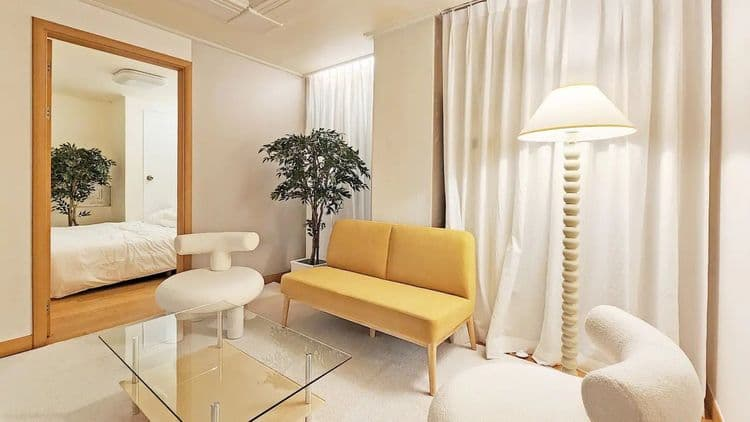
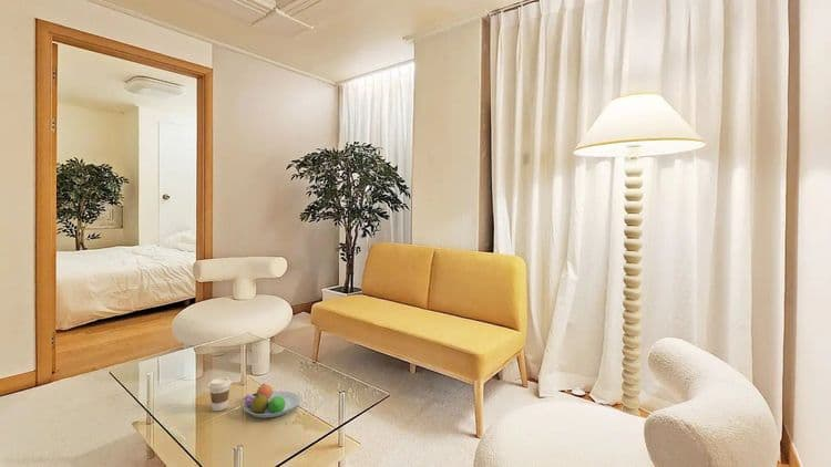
+ fruit bowl (271, 397)
+ coffee cup (219, 394)
